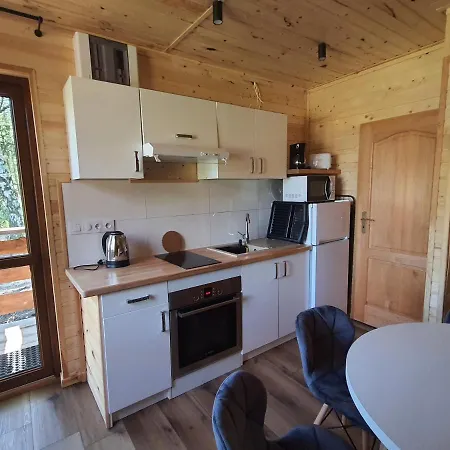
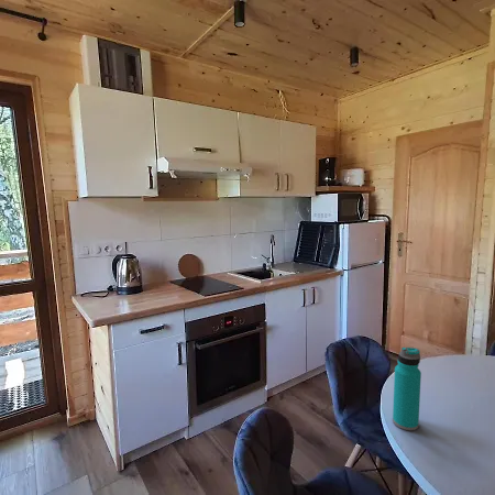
+ water bottle (407, 386)
